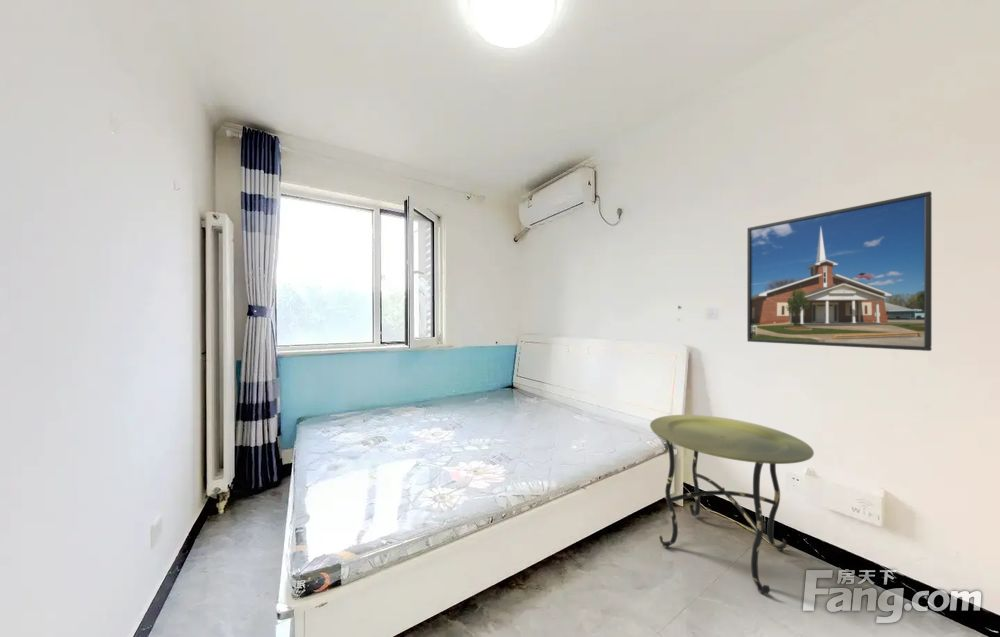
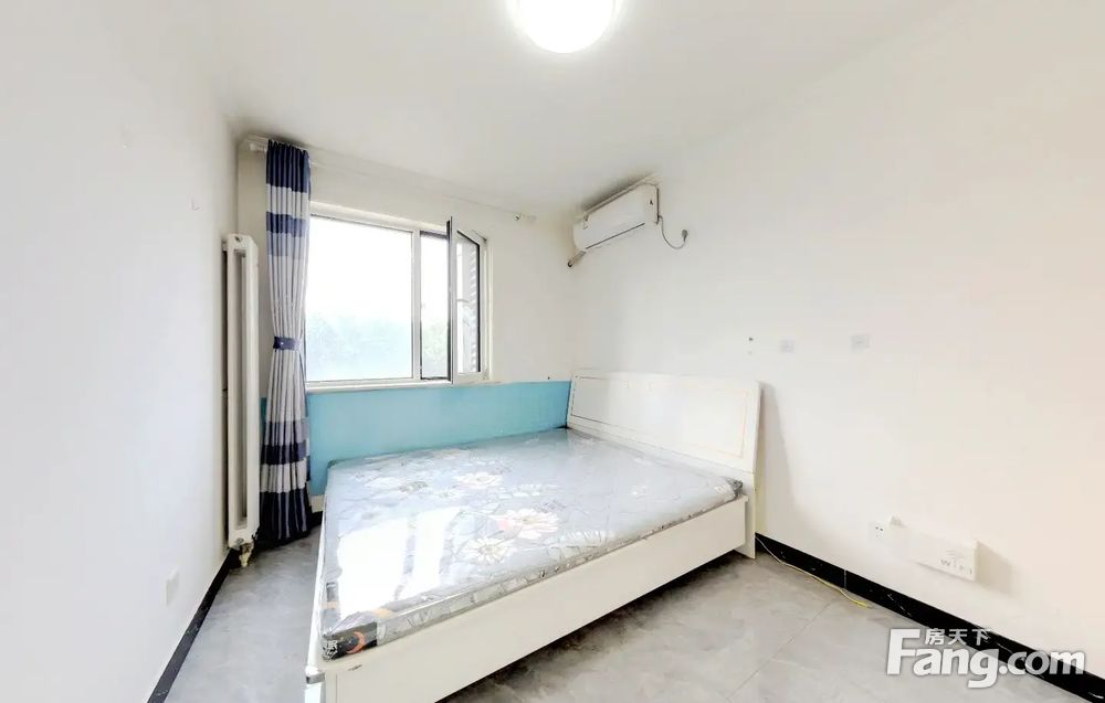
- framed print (824, 279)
- side table (722, 491)
